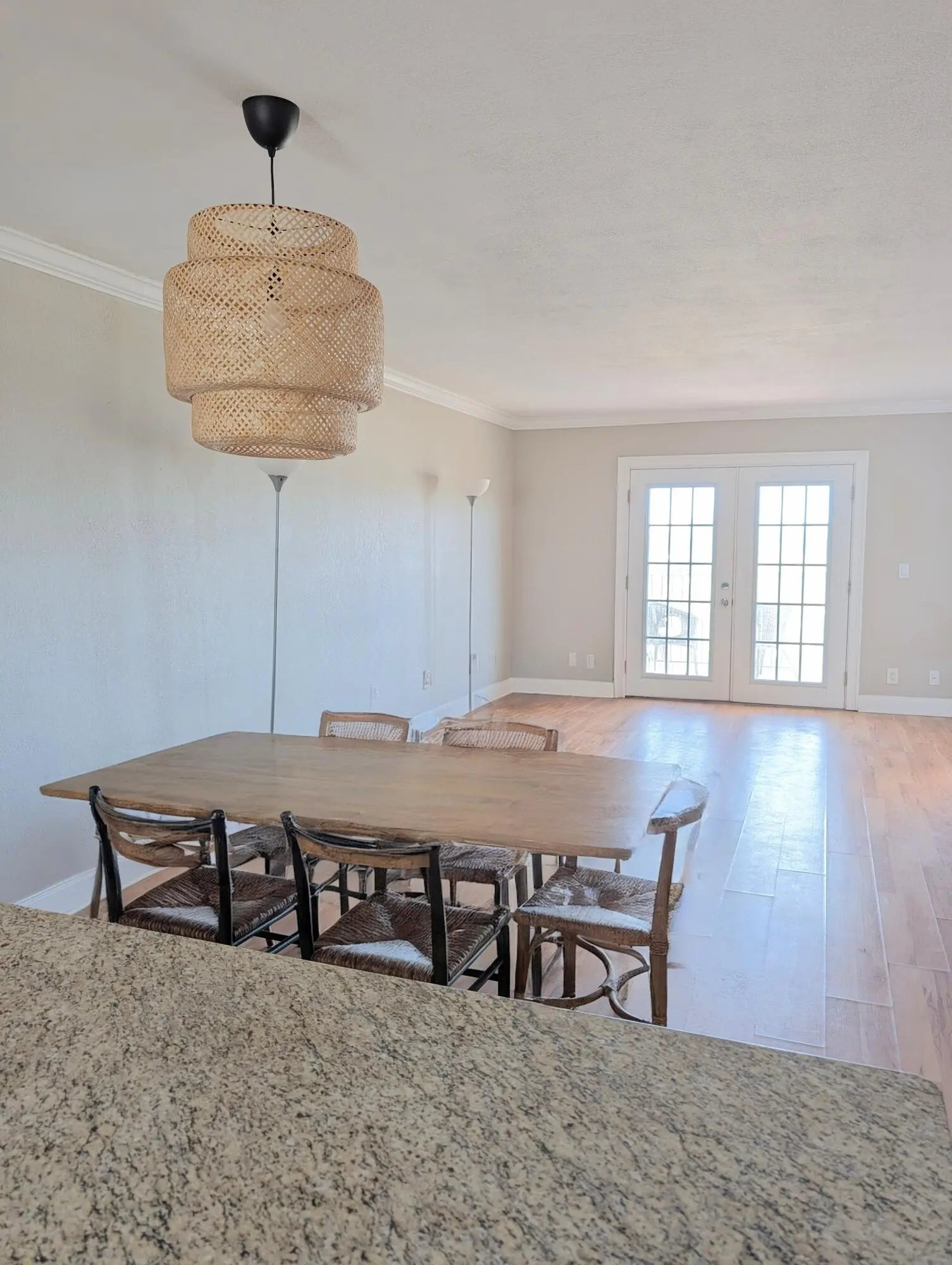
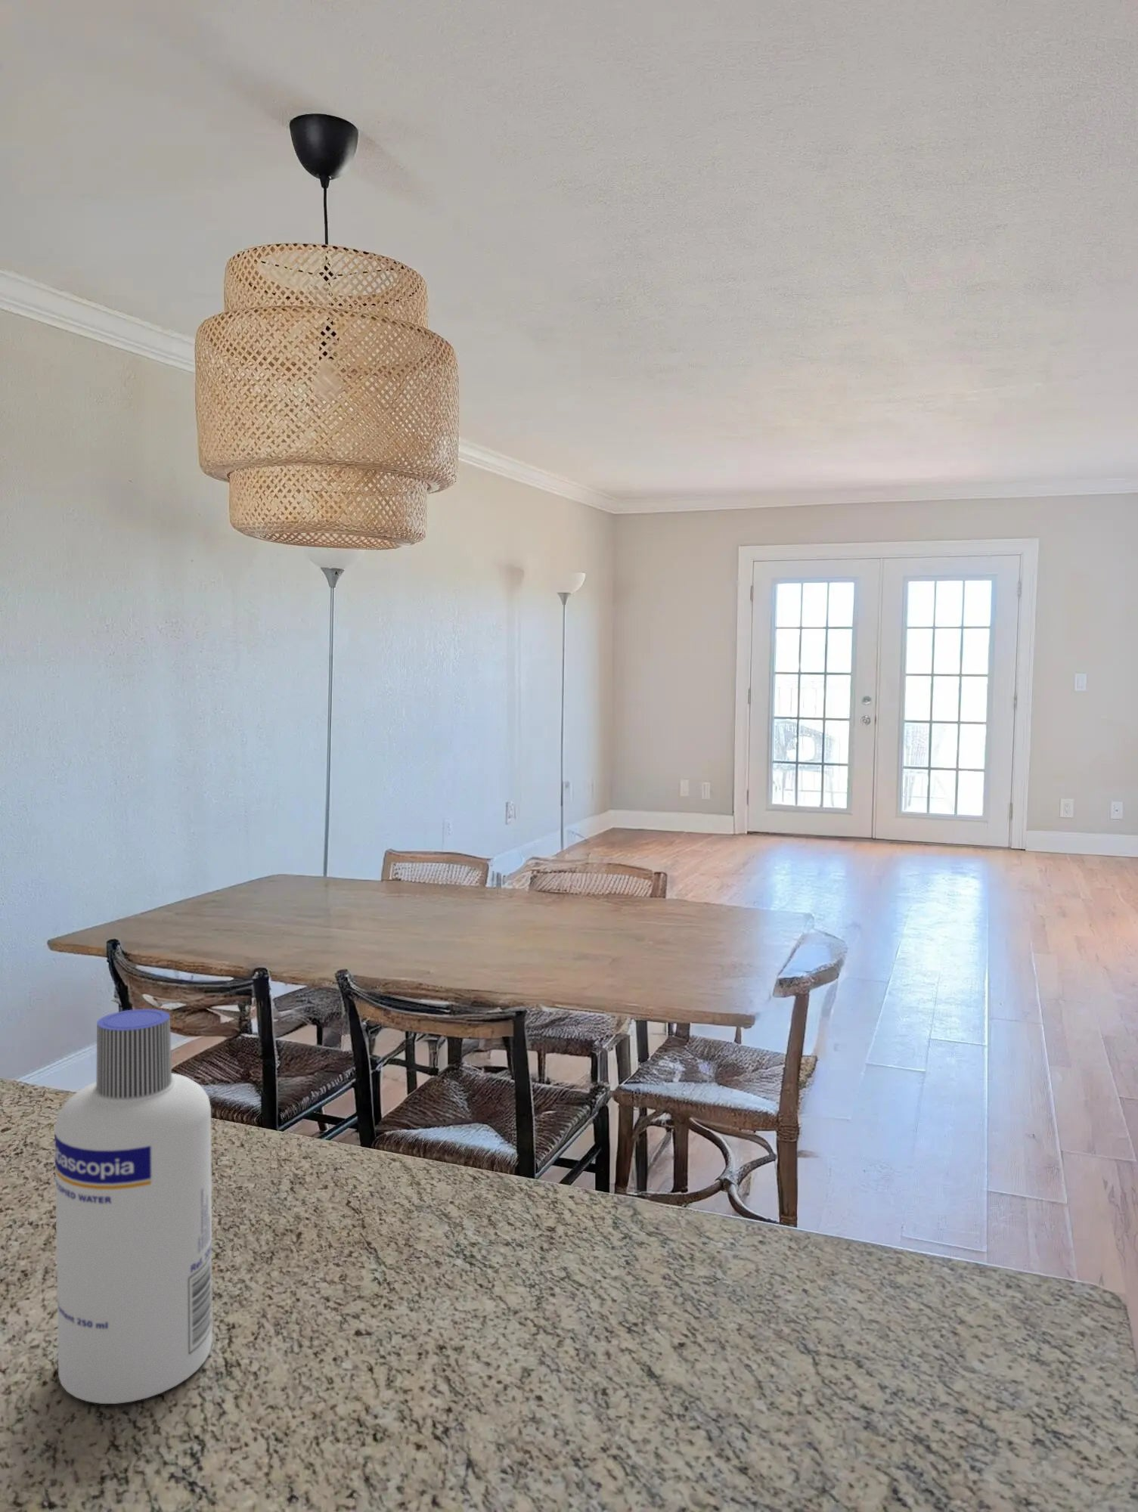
+ screw cap bottle (135, 1189)
